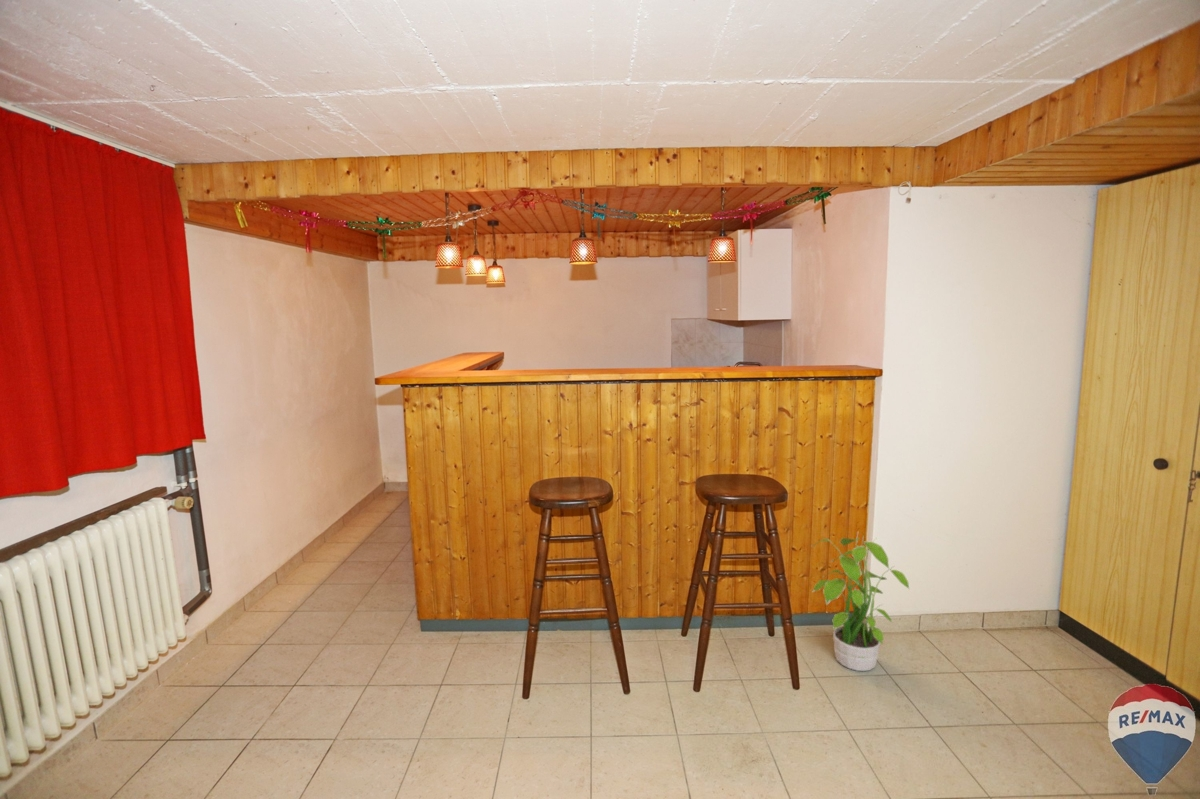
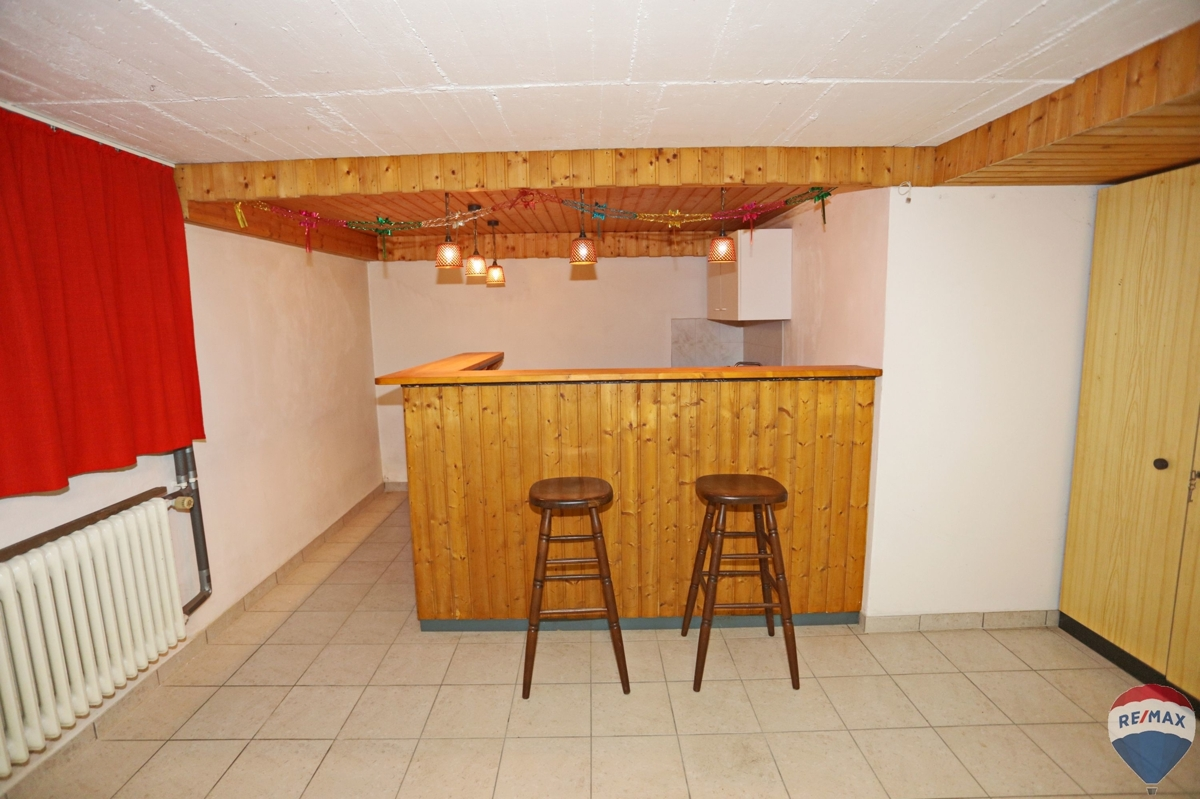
- potted plant (850, 597)
